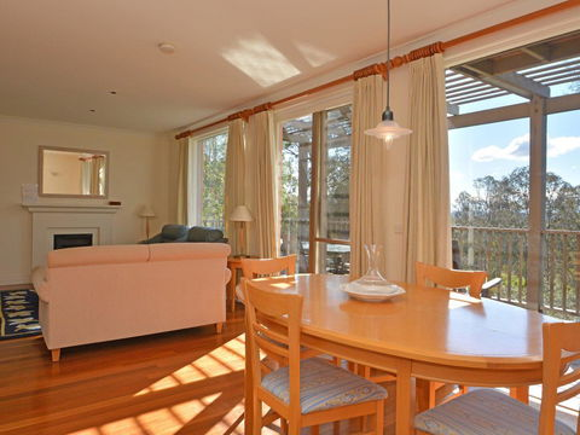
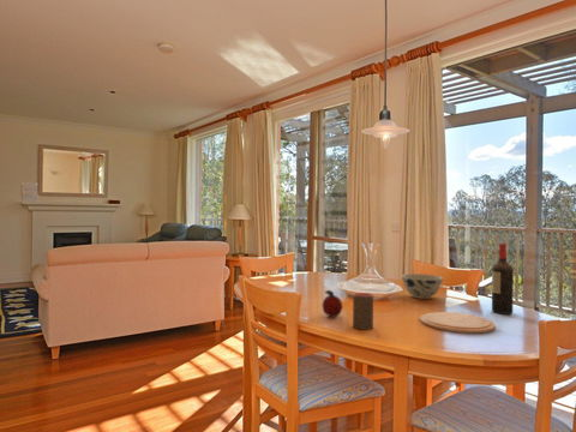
+ plate (456, 320)
+ cup (362, 310)
+ bowl (421, 287)
+ fruit (331, 304)
+ wine bottle (502, 277)
